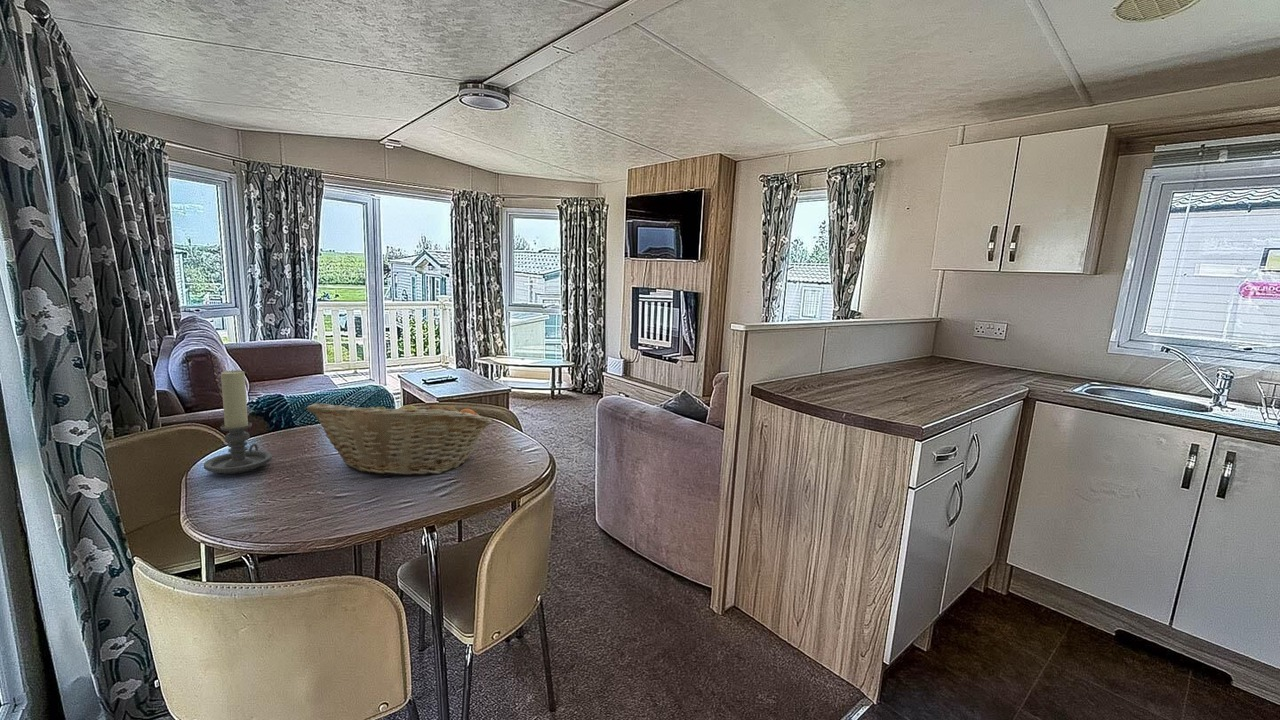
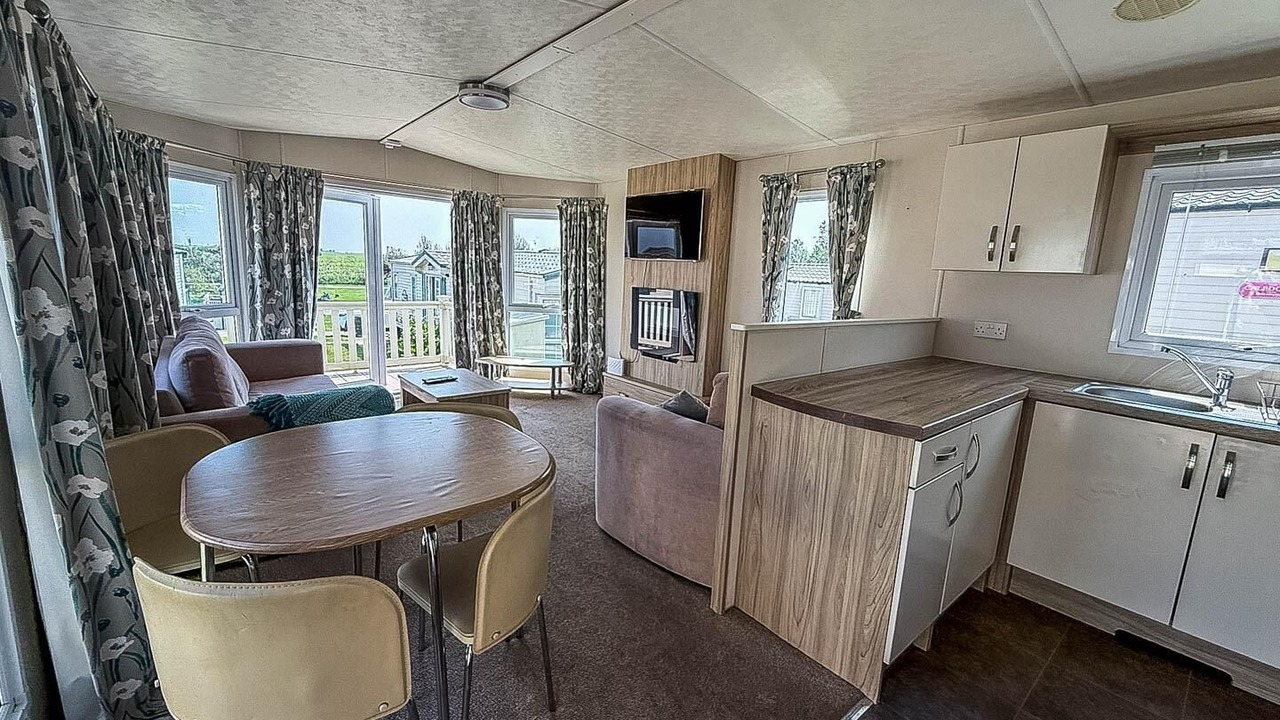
- candle holder (239, 418)
- fruit basket (403, 427)
